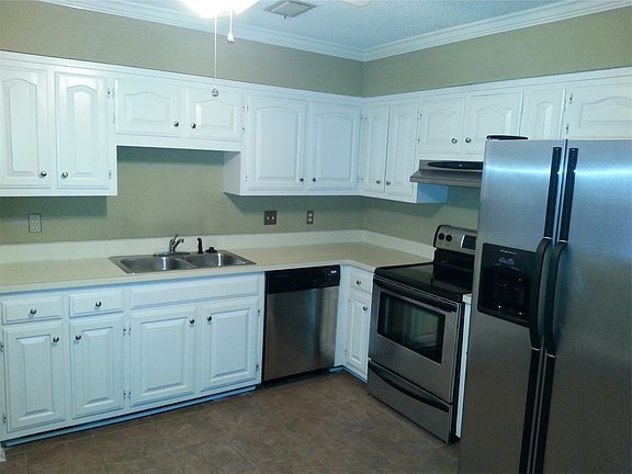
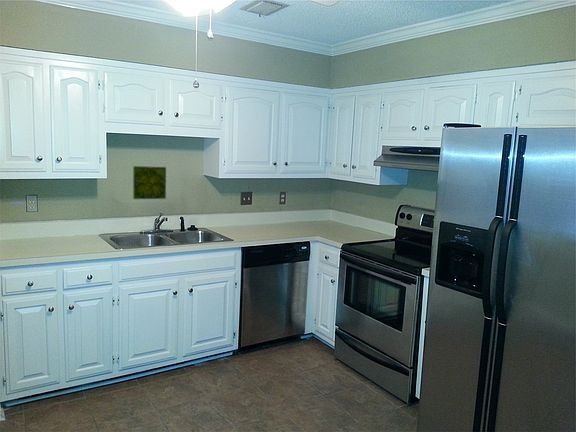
+ decorative tile (149, 182)
